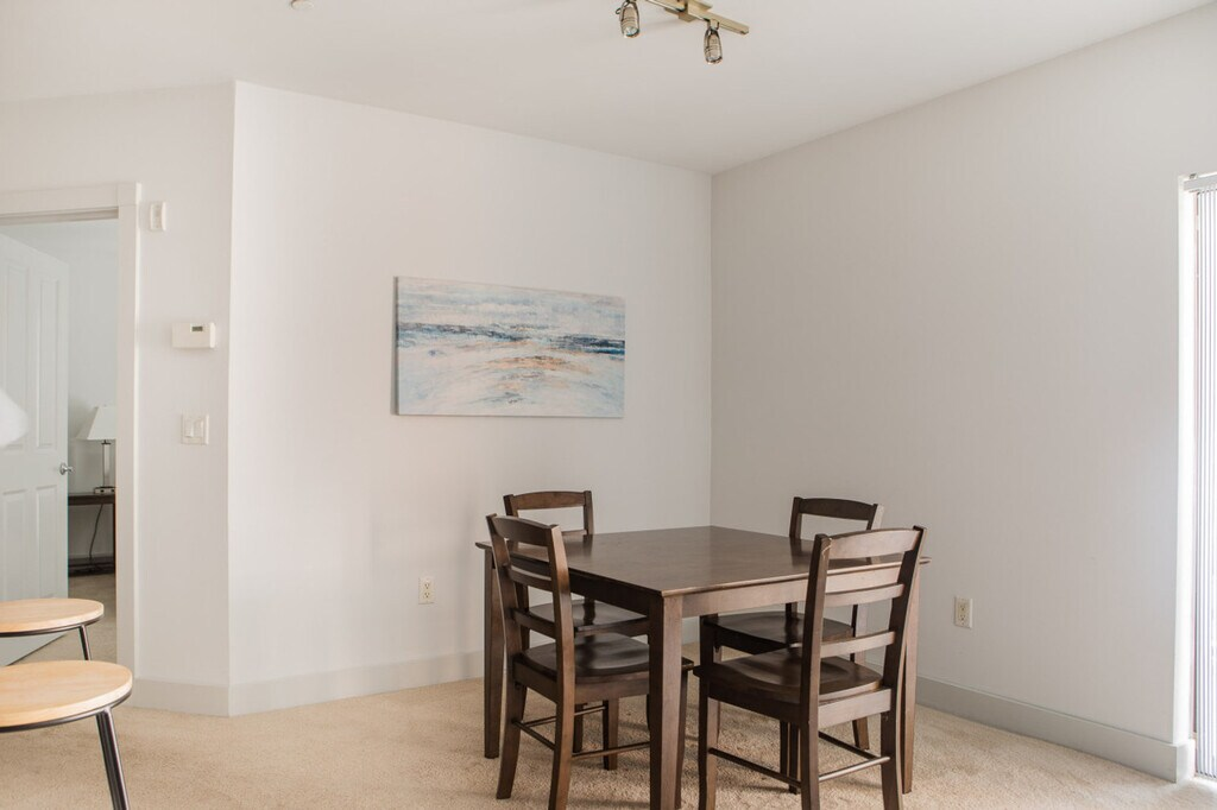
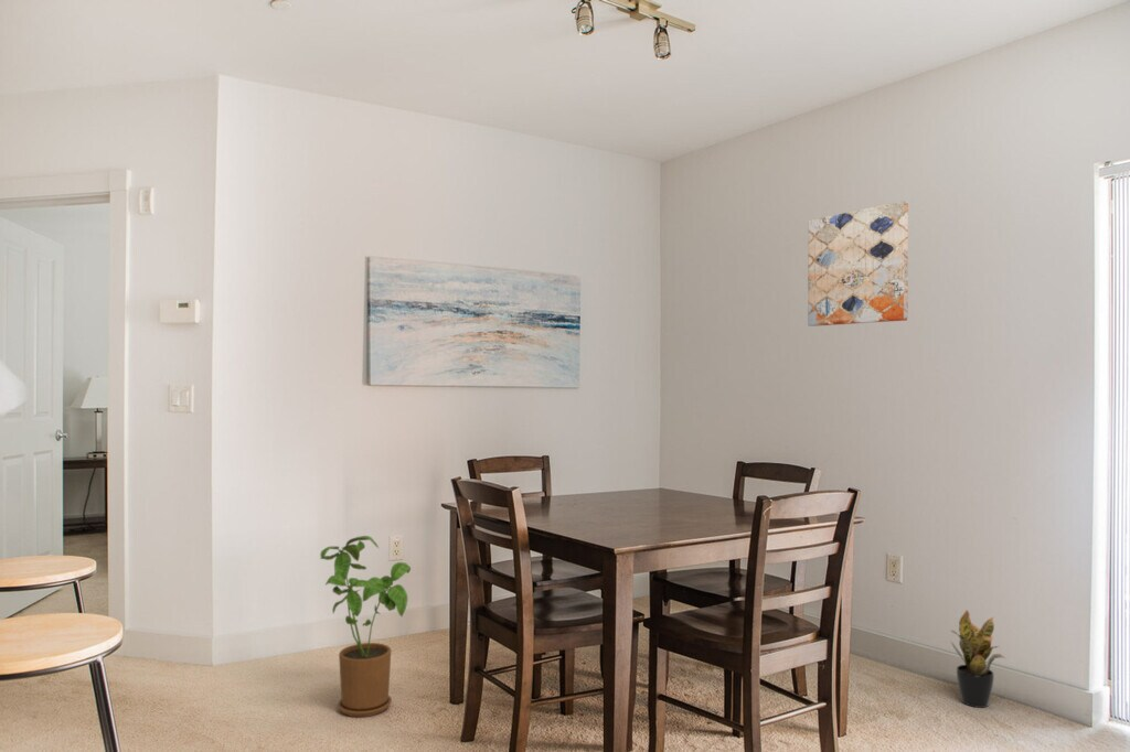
+ potted plant (976, 656)
+ wall art (855, 267)
+ house plant (369, 622)
